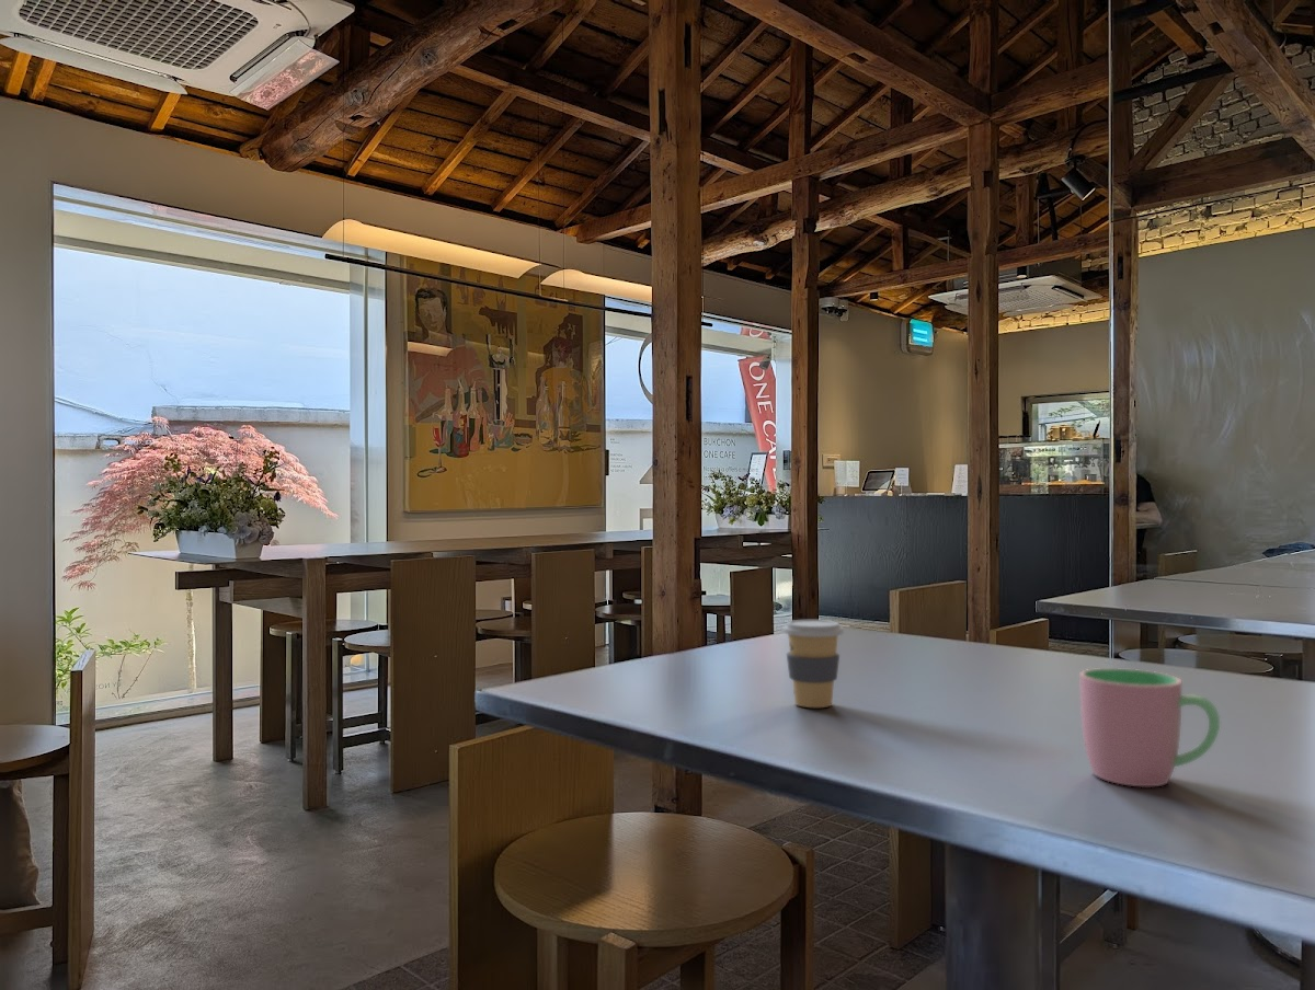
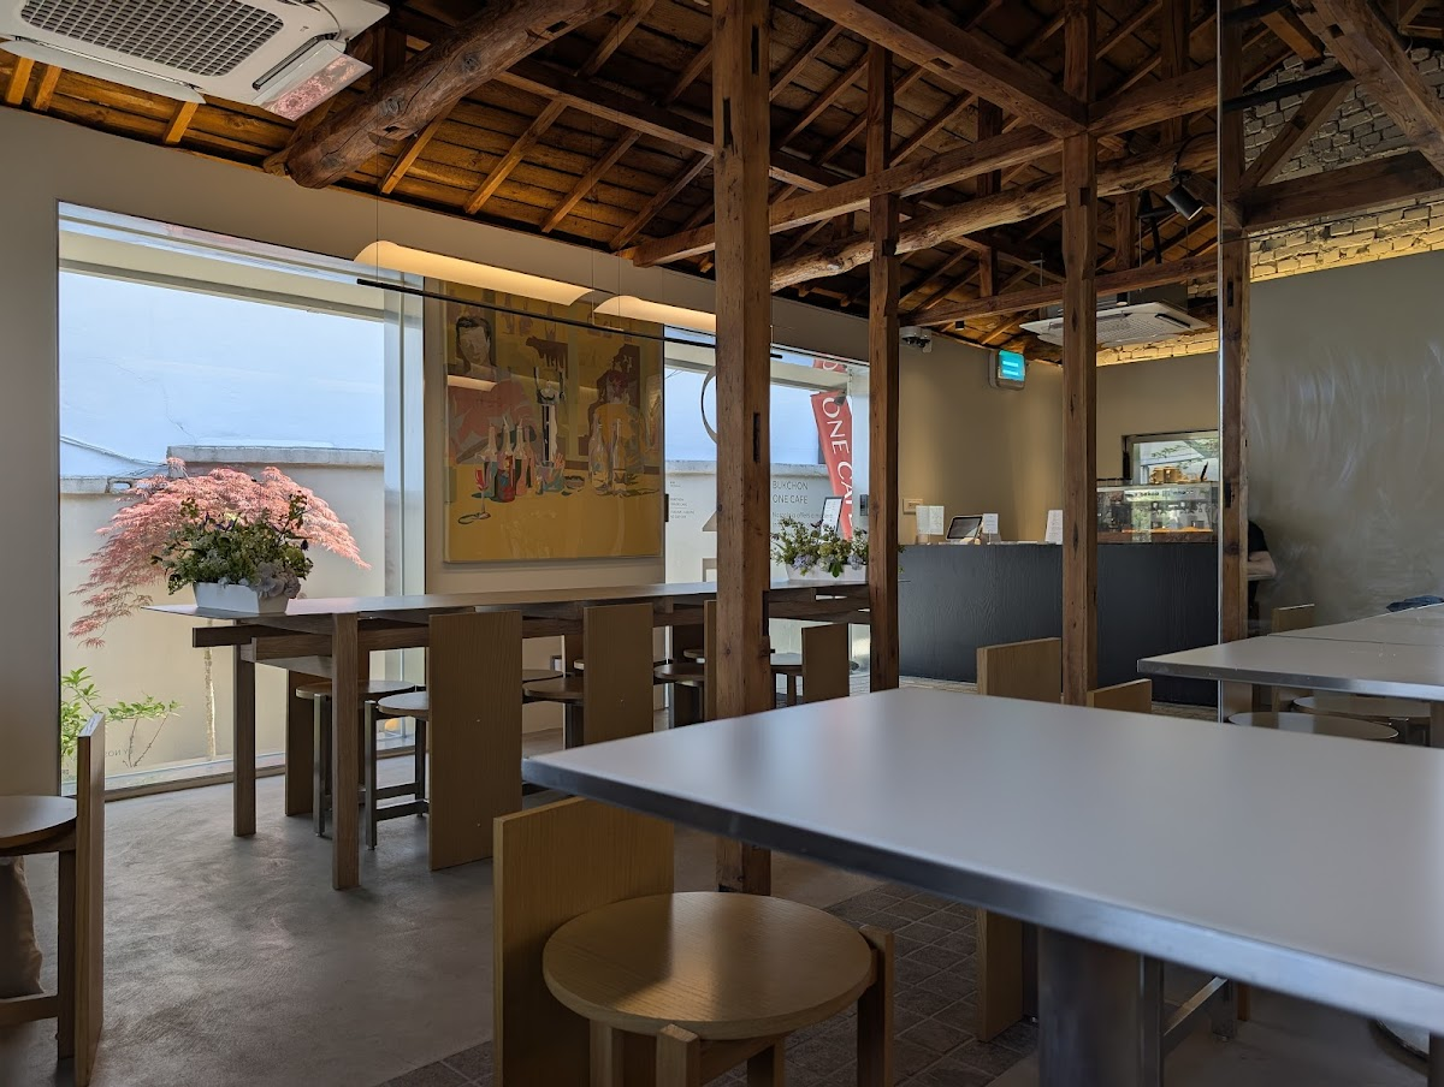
- cup (1147, 728)
- coffee cup (813, 663)
